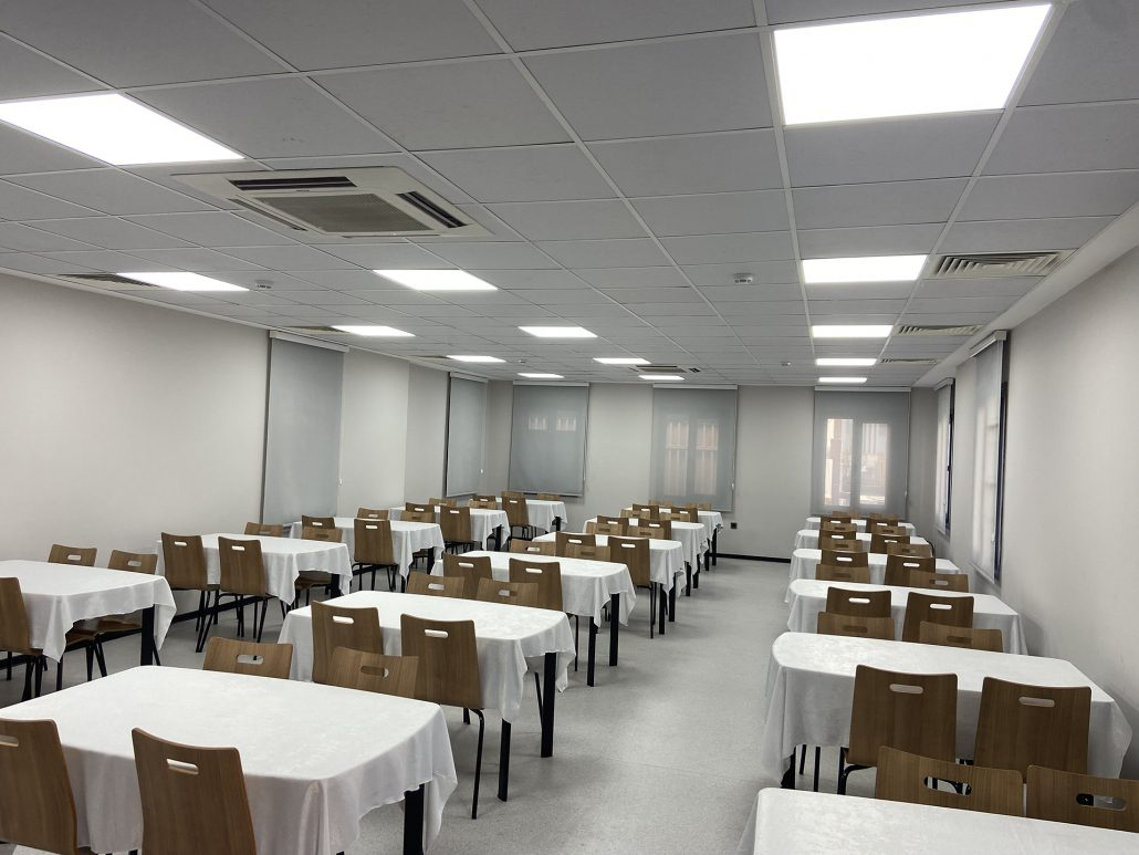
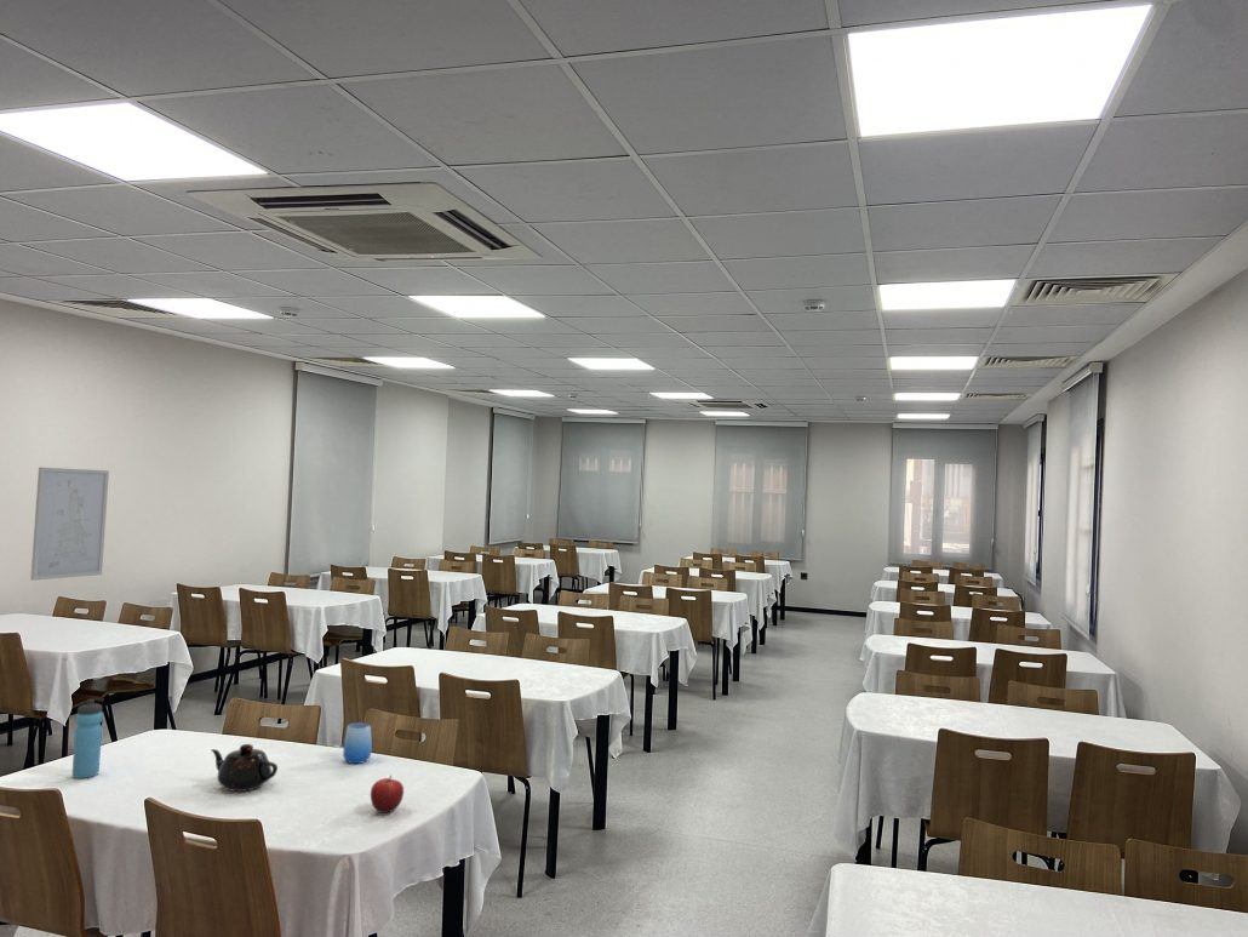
+ fruit (387, 794)
+ cup (357, 742)
+ teapot (242, 765)
+ water bottle (87, 737)
+ wall art (71, 522)
